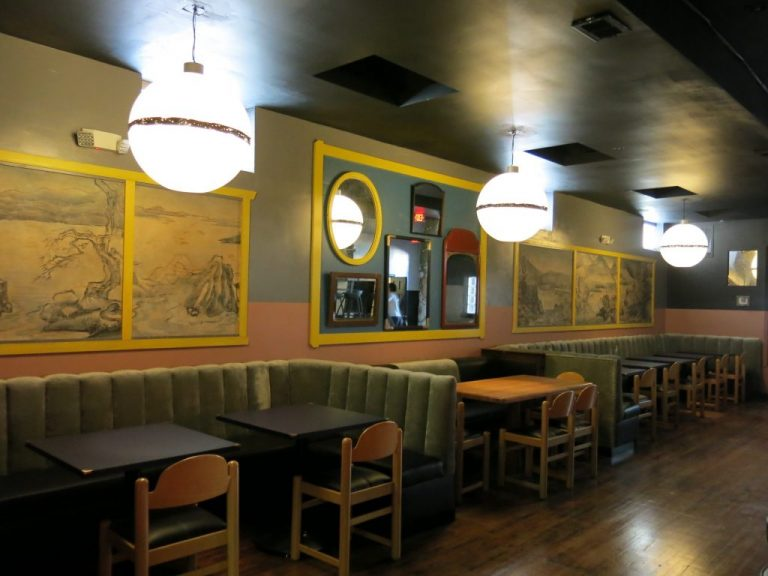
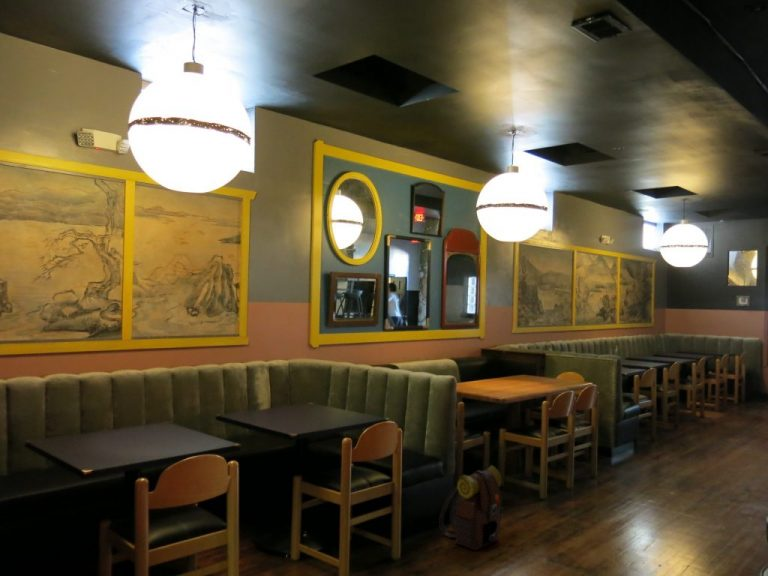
+ backpack (470, 503)
